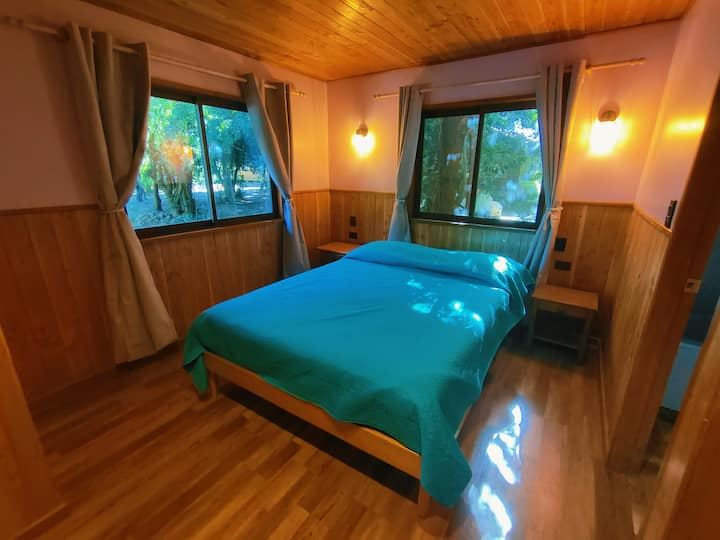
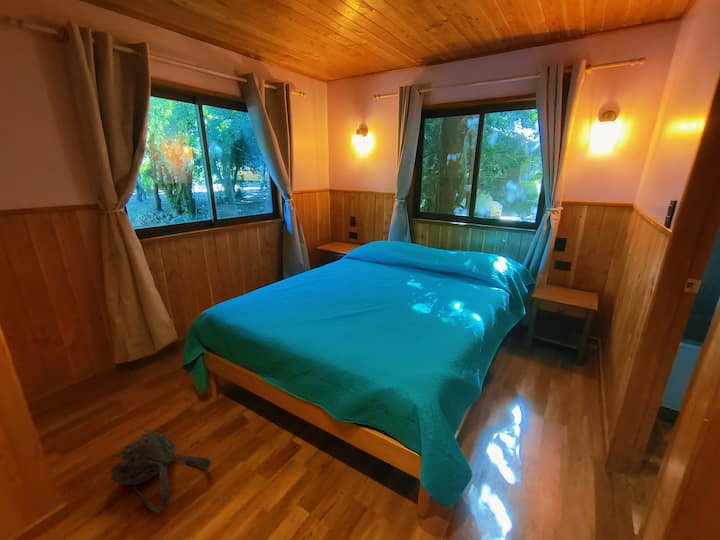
+ backpack (156, 460)
